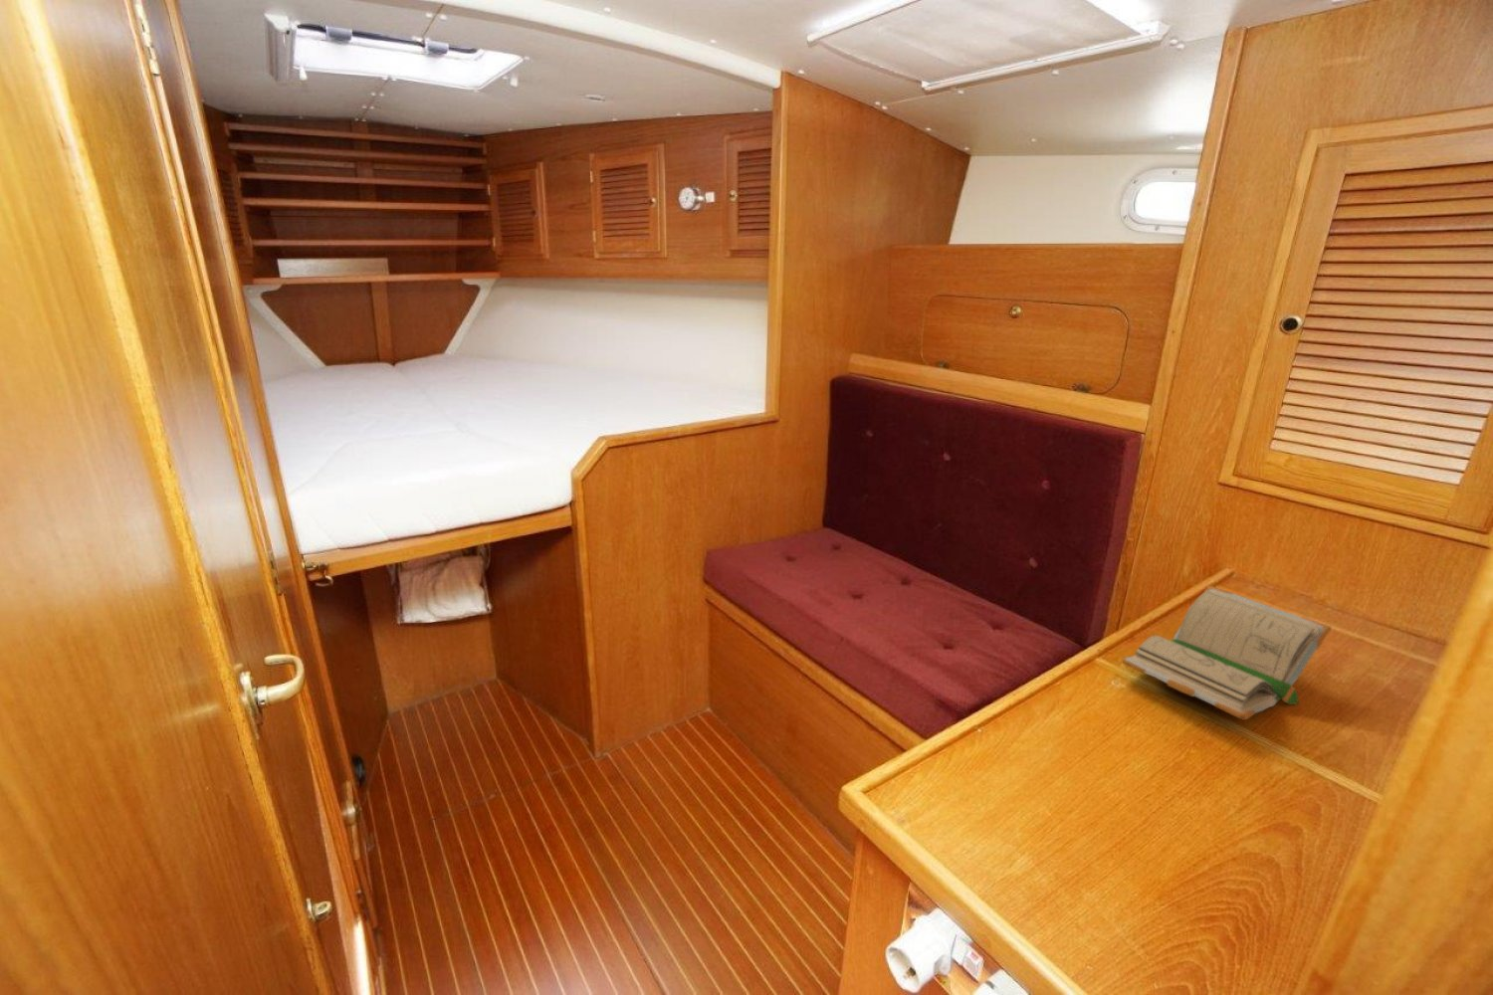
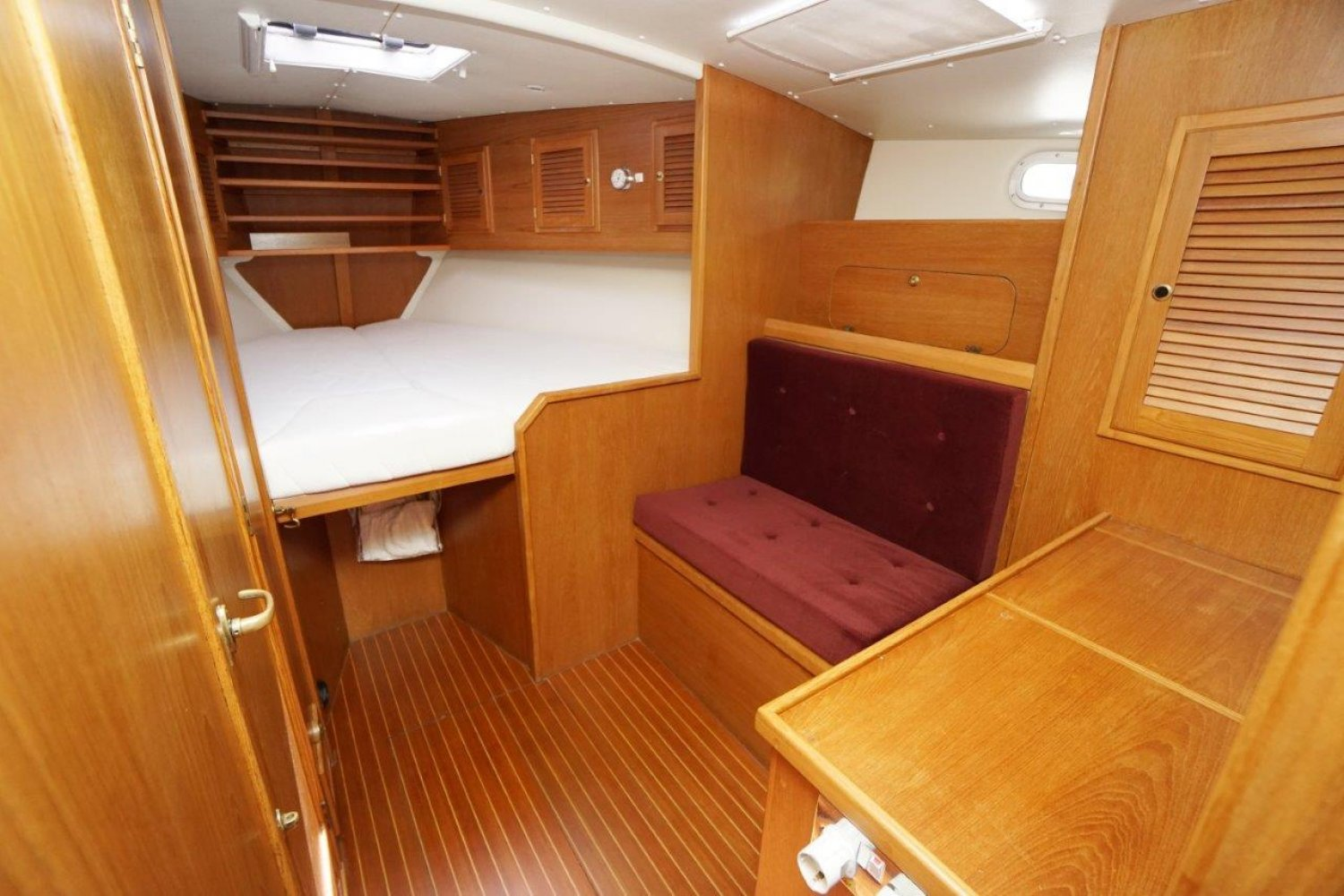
- book (1226, 653)
